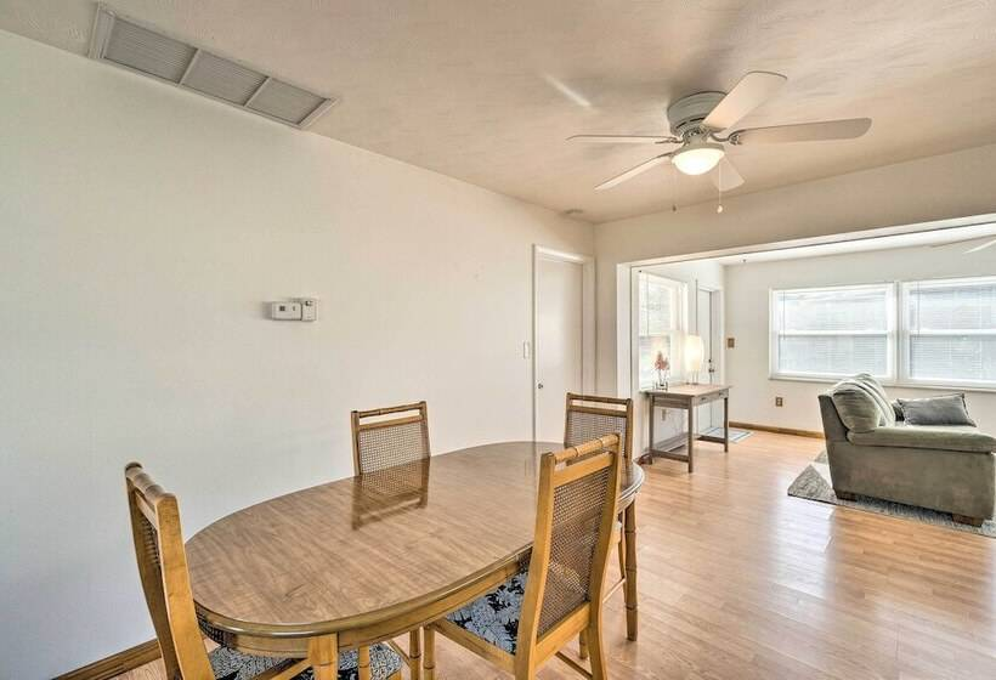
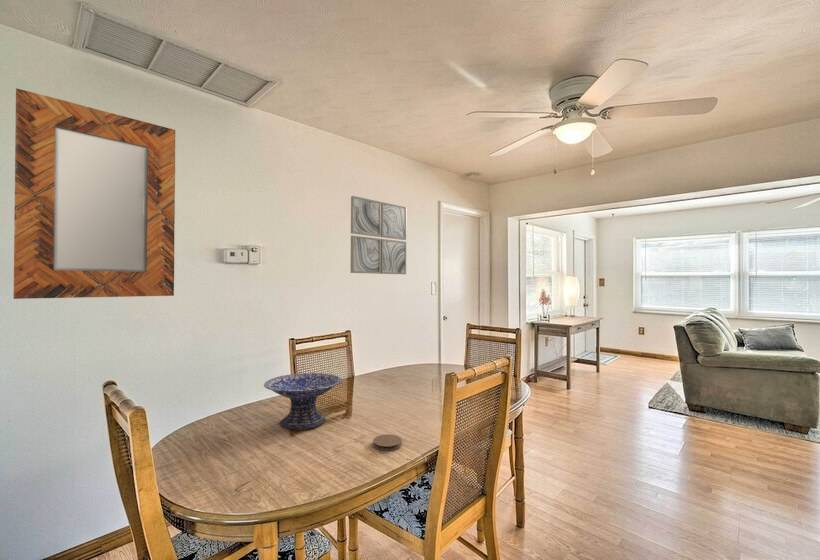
+ wall art (380, 236)
+ decorative bowl (303, 400)
+ coaster (387, 442)
+ home mirror (103, 204)
